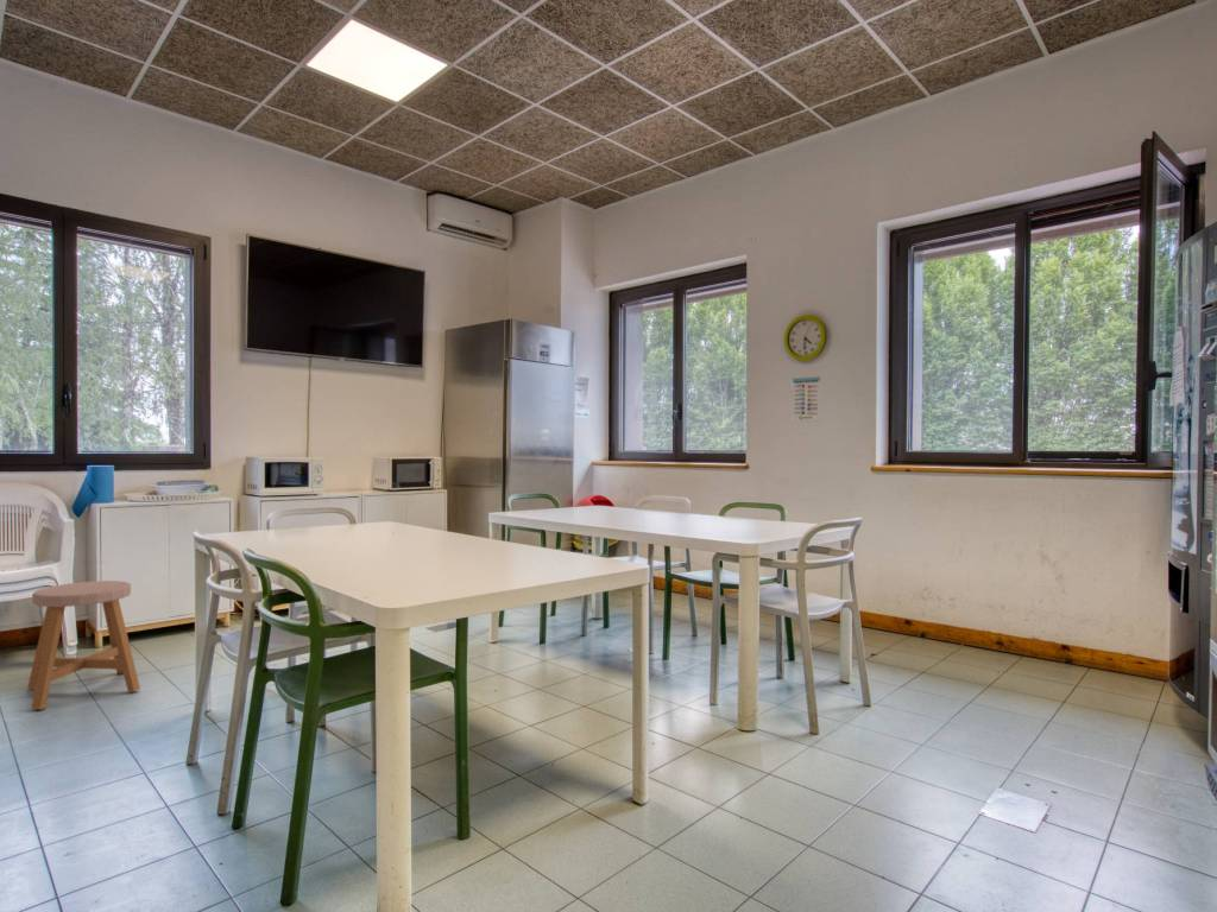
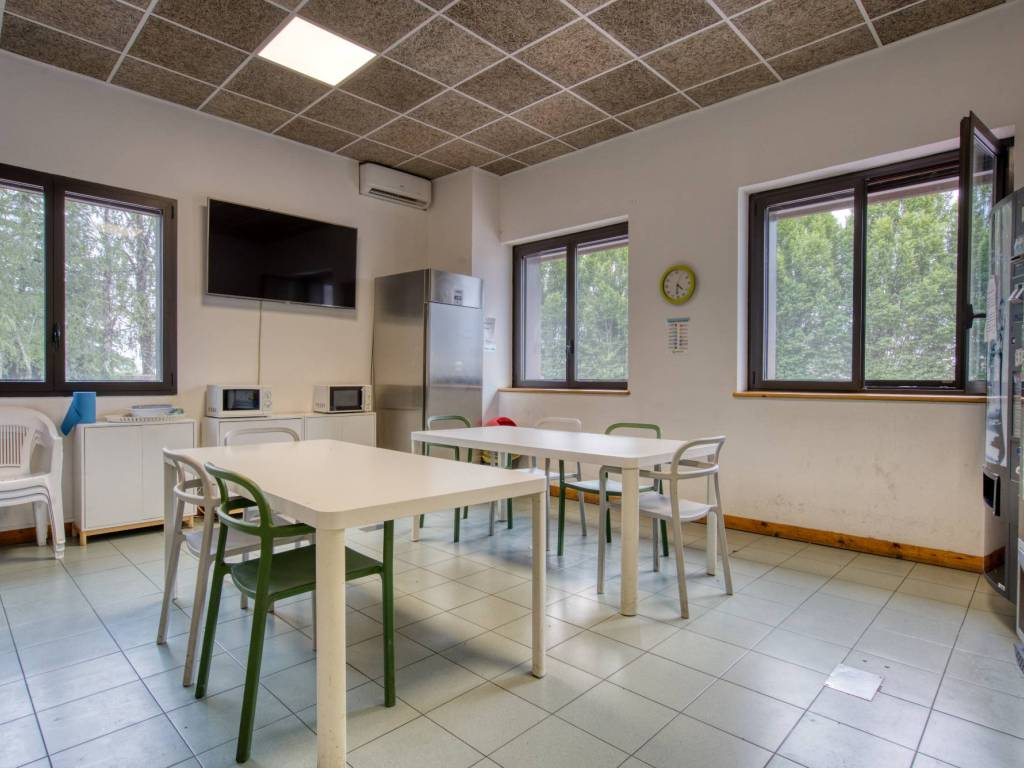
- stool (88, 656)
